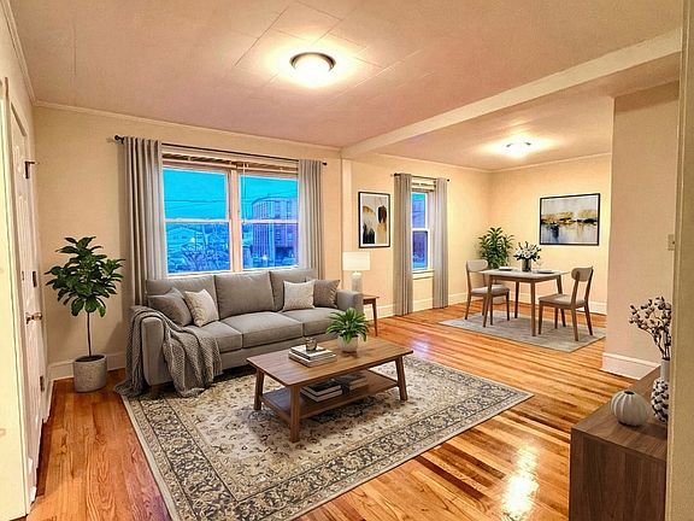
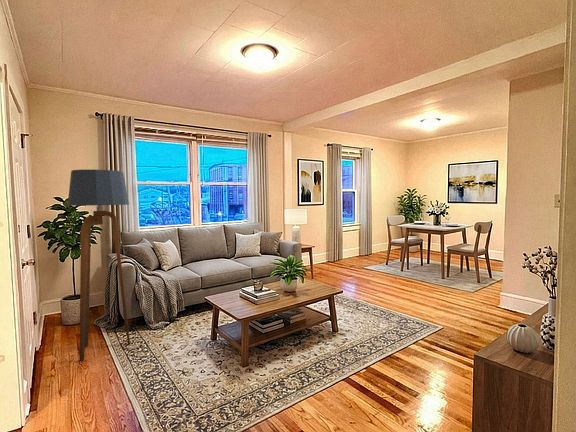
+ floor lamp (89, 261)
